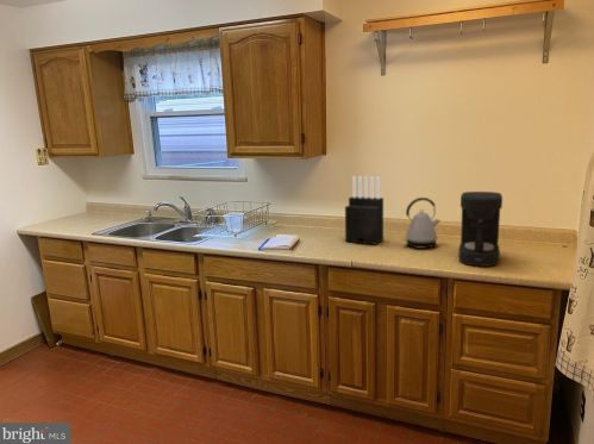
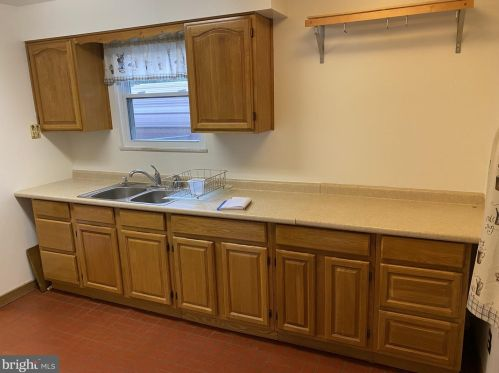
- knife block (363, 210)
- coffee maker (480, 227)
- kettle (421, 221)
